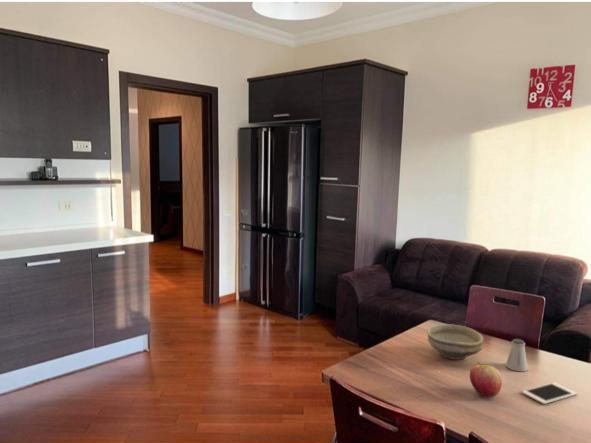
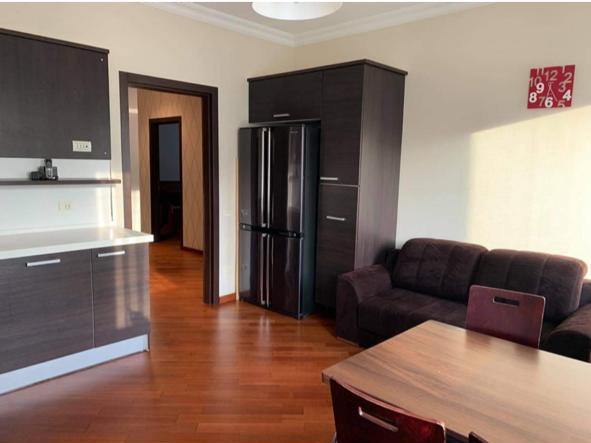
- apple (485, 379)
- cell phone (549, 392)
- bowl (454, 344)
- saltshaker (517, 353)
